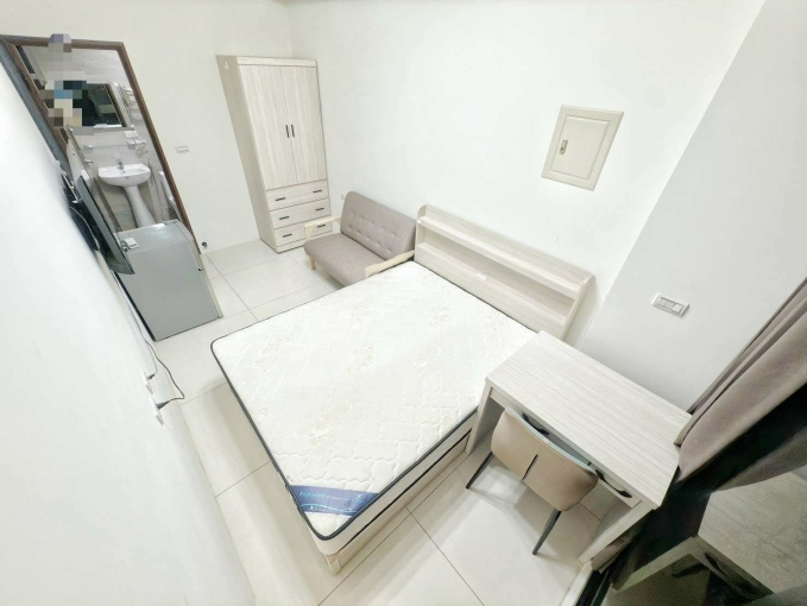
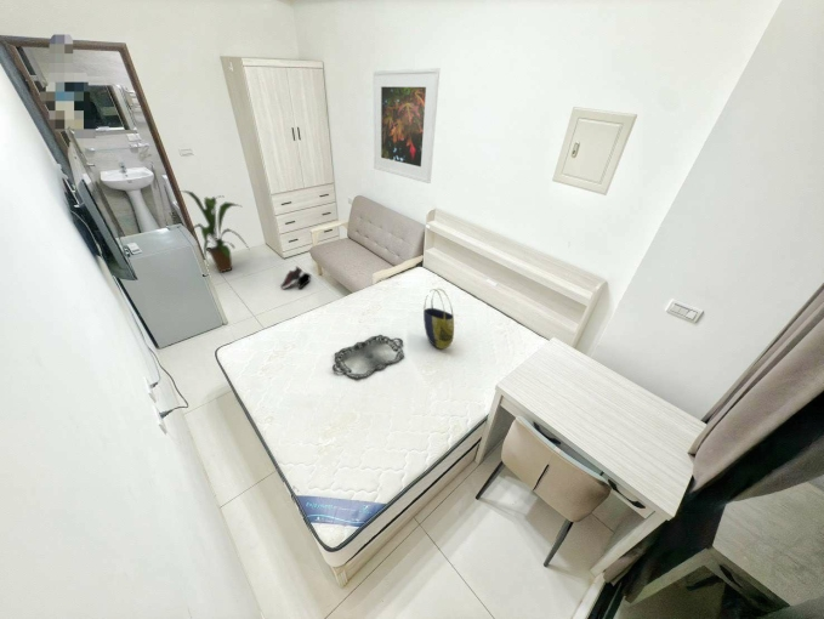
+ tote bag (438, 319)
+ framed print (400, 126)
+ house plant (220, 229)
+ shoe (295, 276)
+ serving tray (369, 354)
